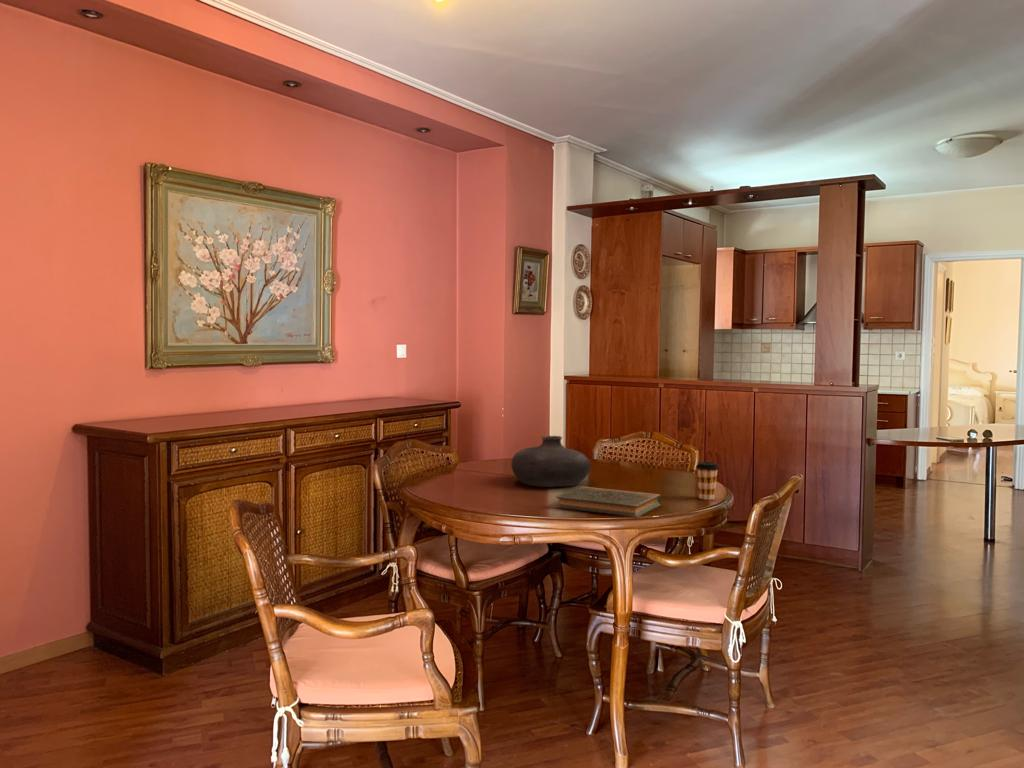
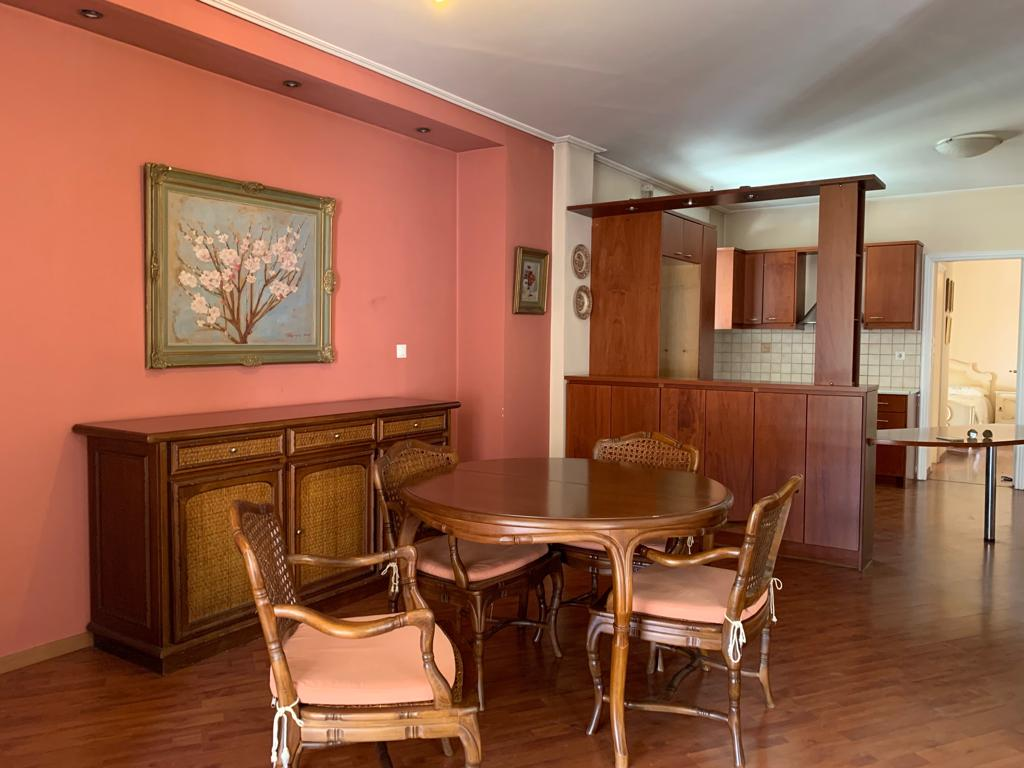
- vase (550, 459)
- book (608, 500)
- coffee cup (706, 480)
